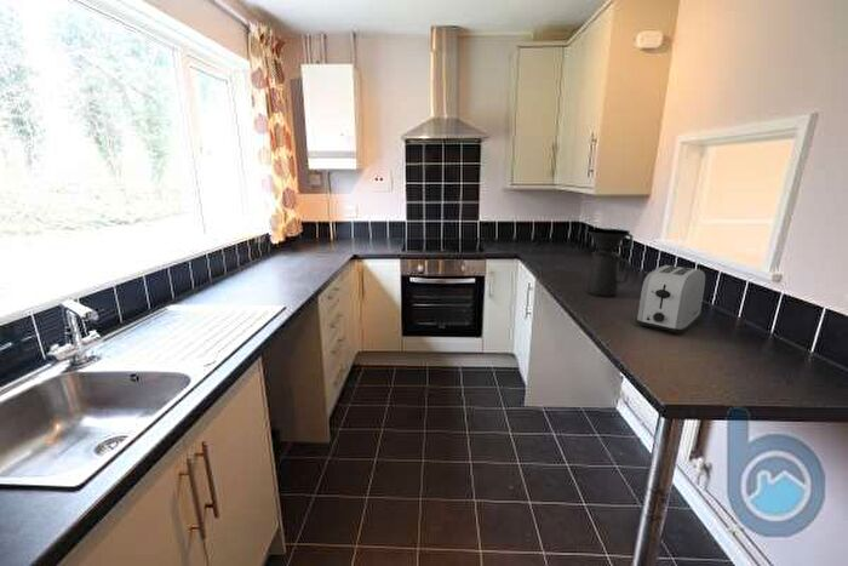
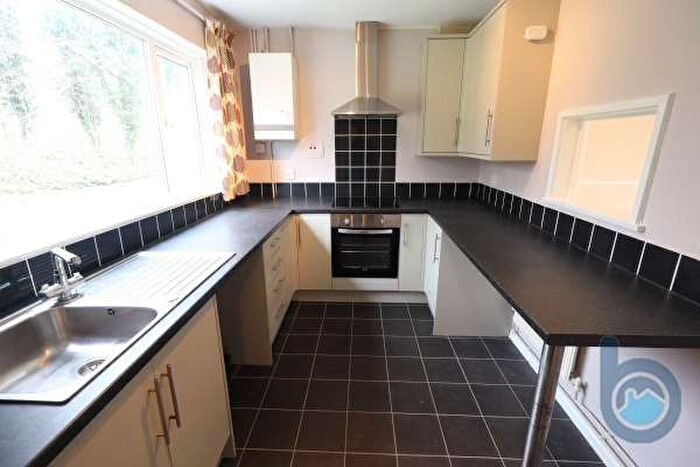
- coffee maker (605, 262)
- toaster (671, 296)
